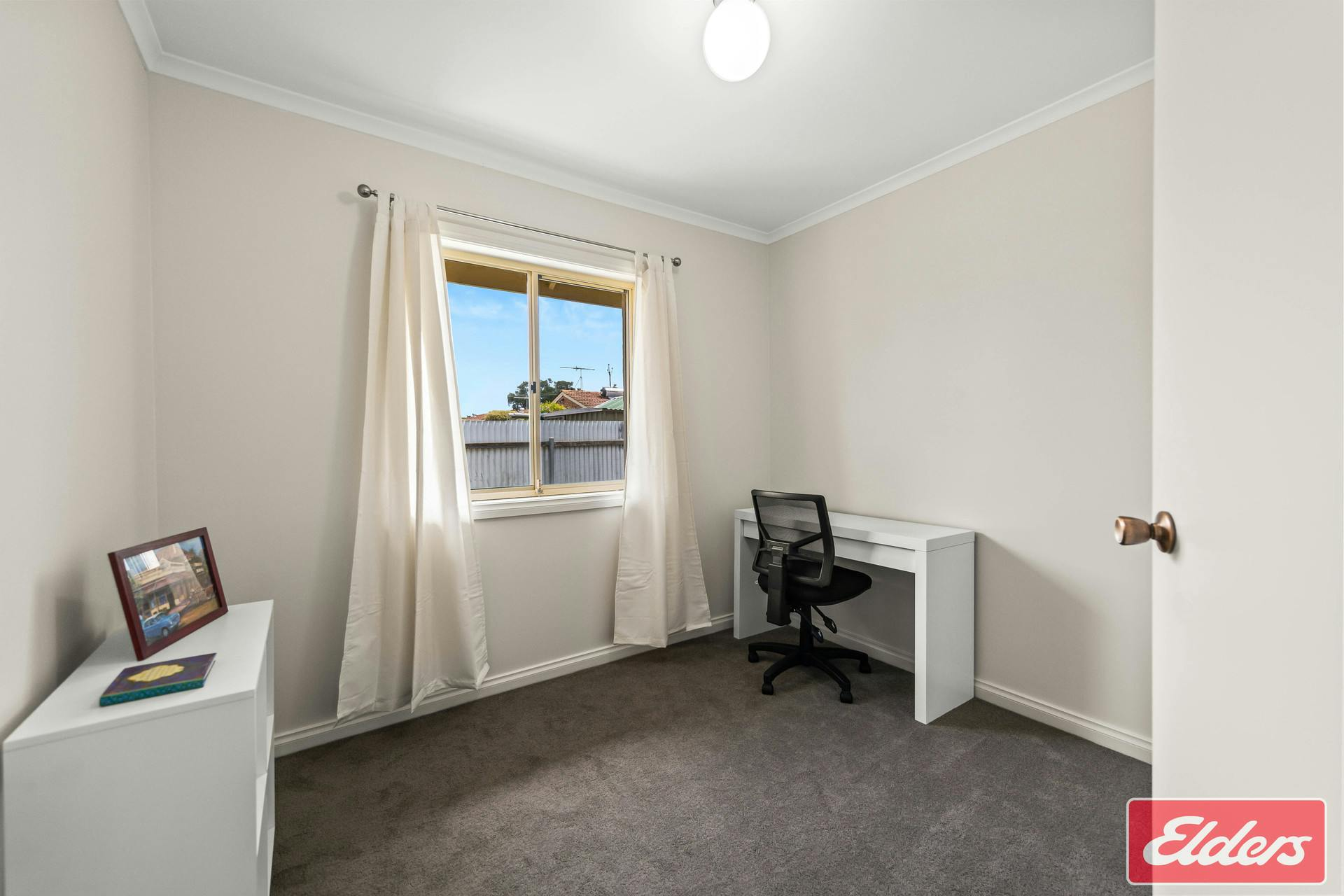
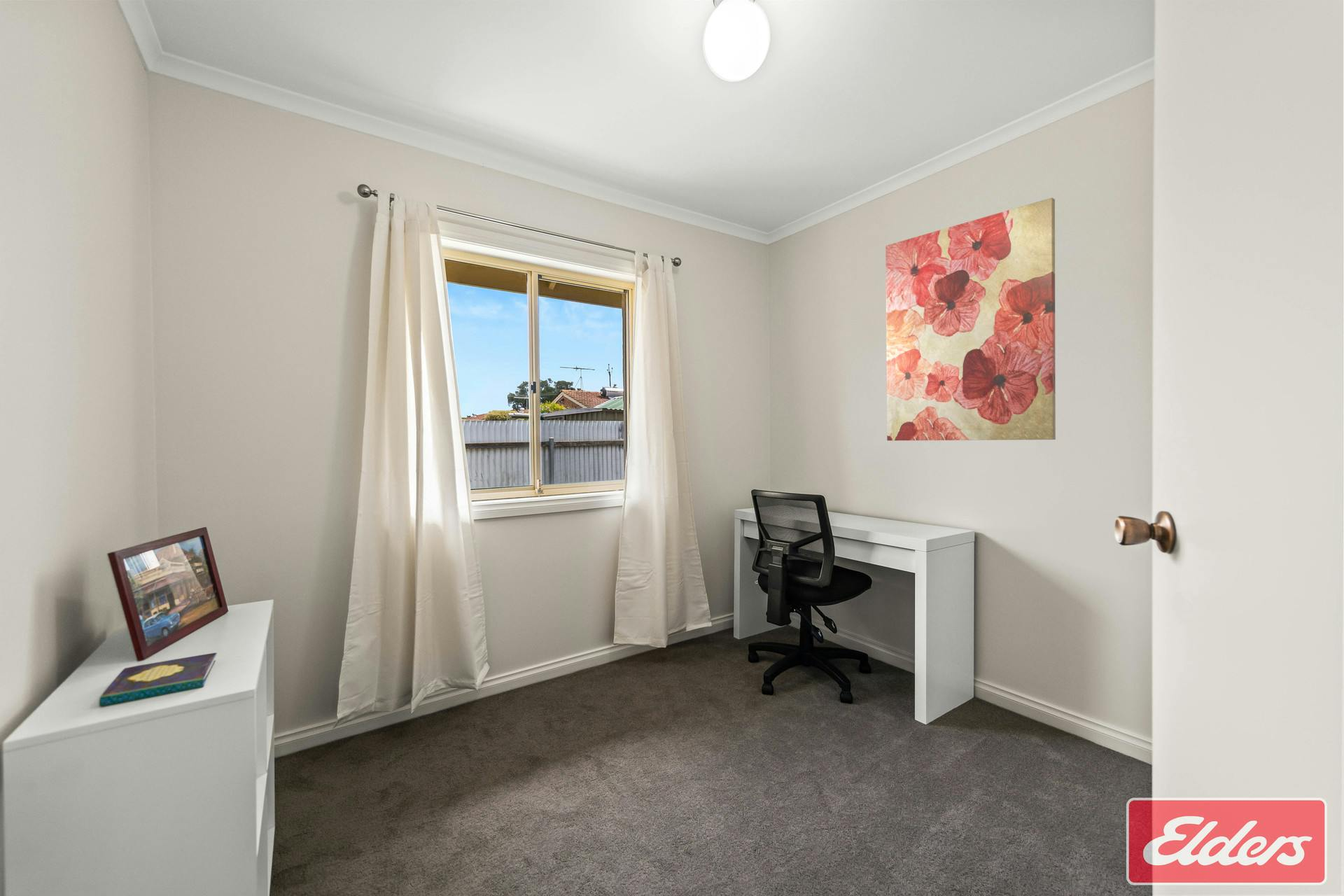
+ wall art (962, 332)
